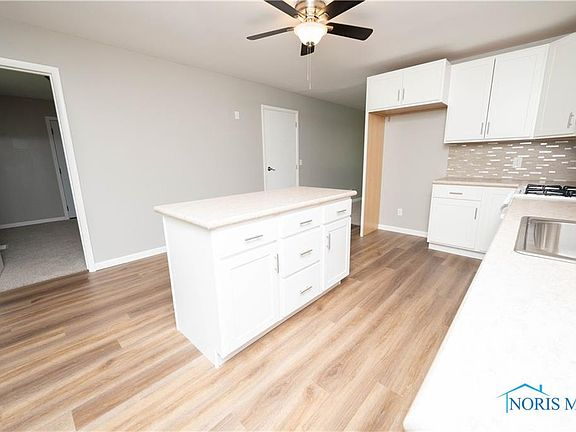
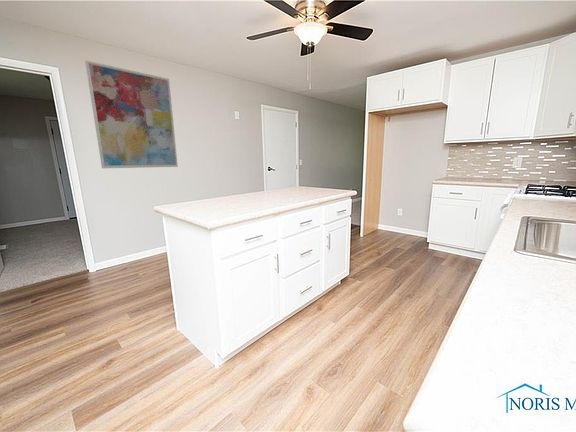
+ wall art (137, 120)
